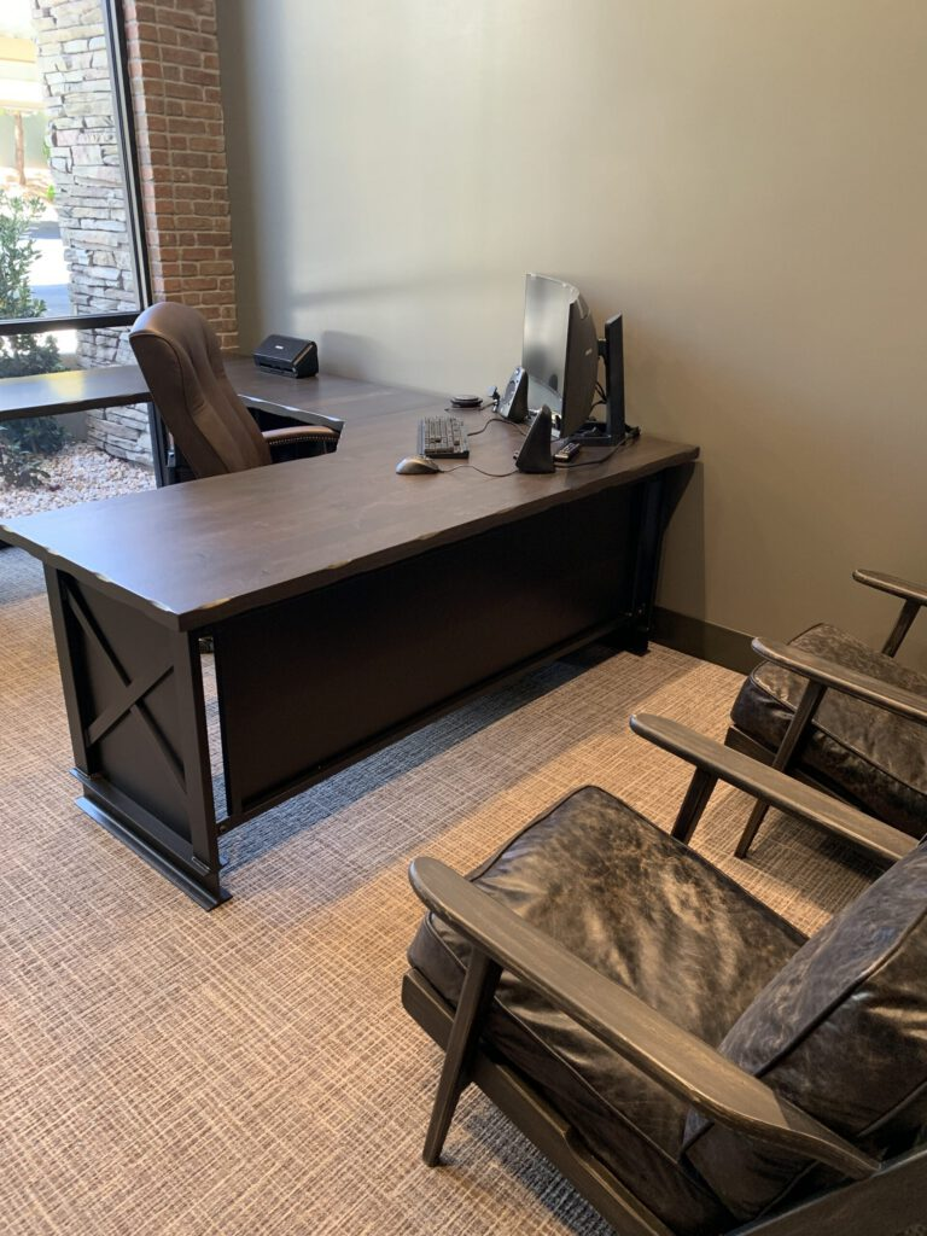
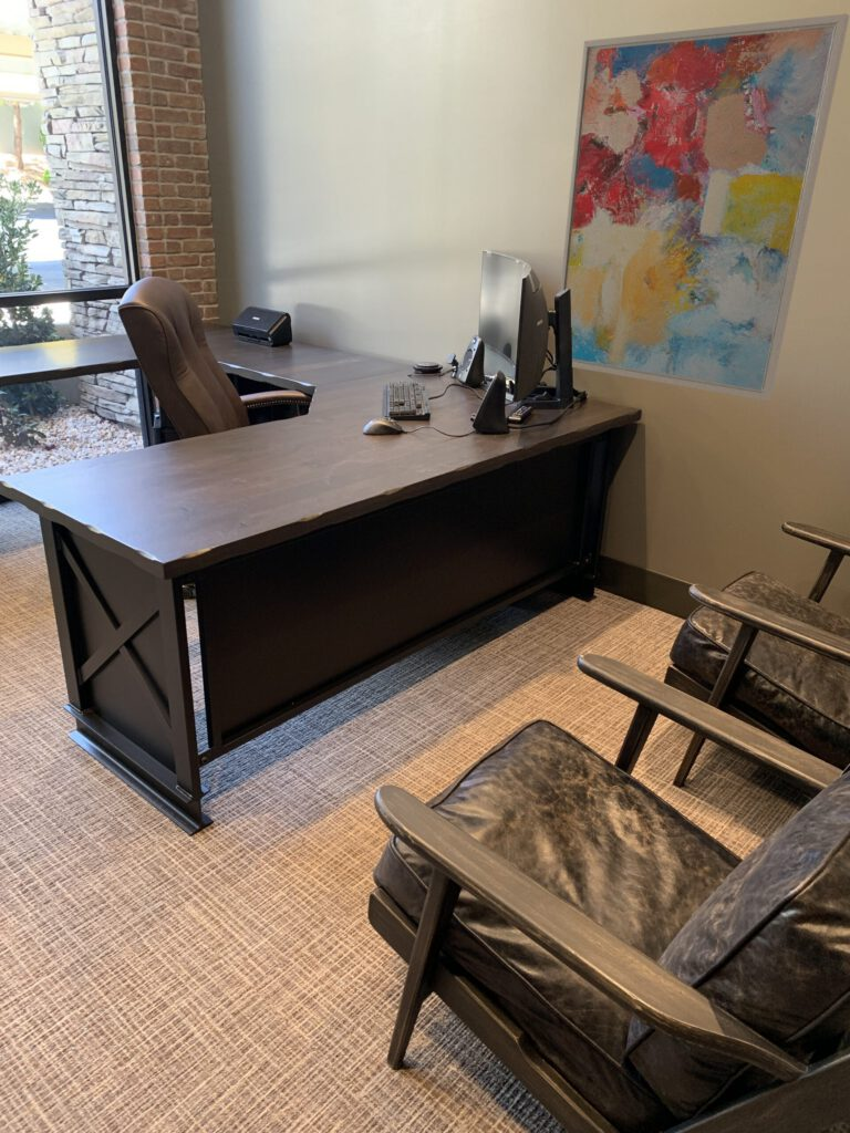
+ wall art (676, 218)
